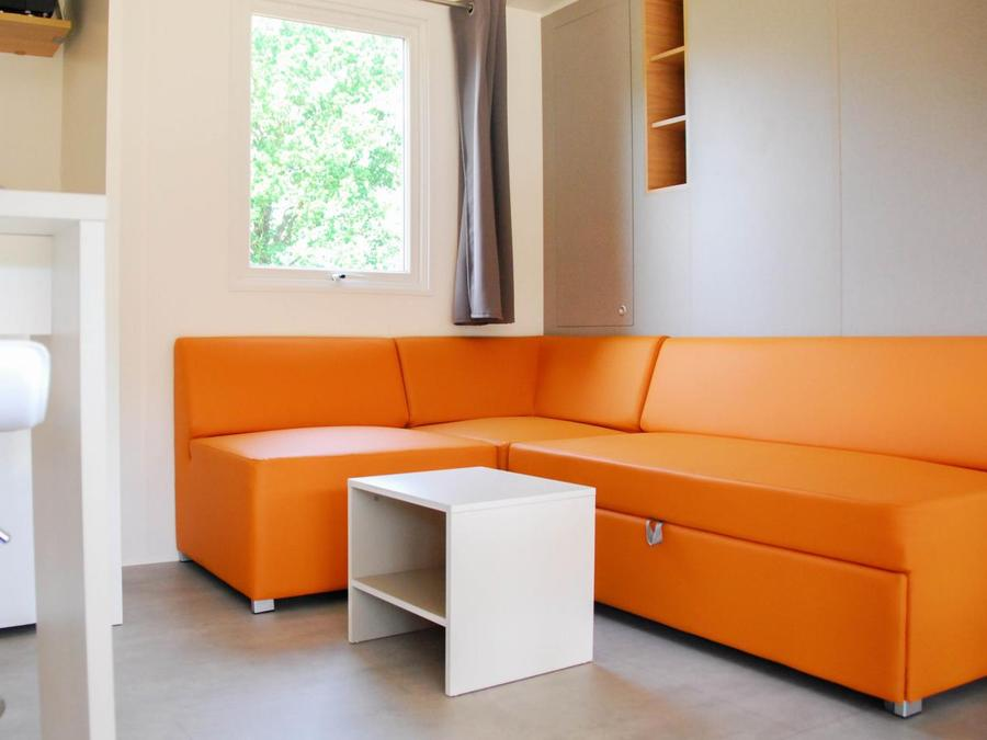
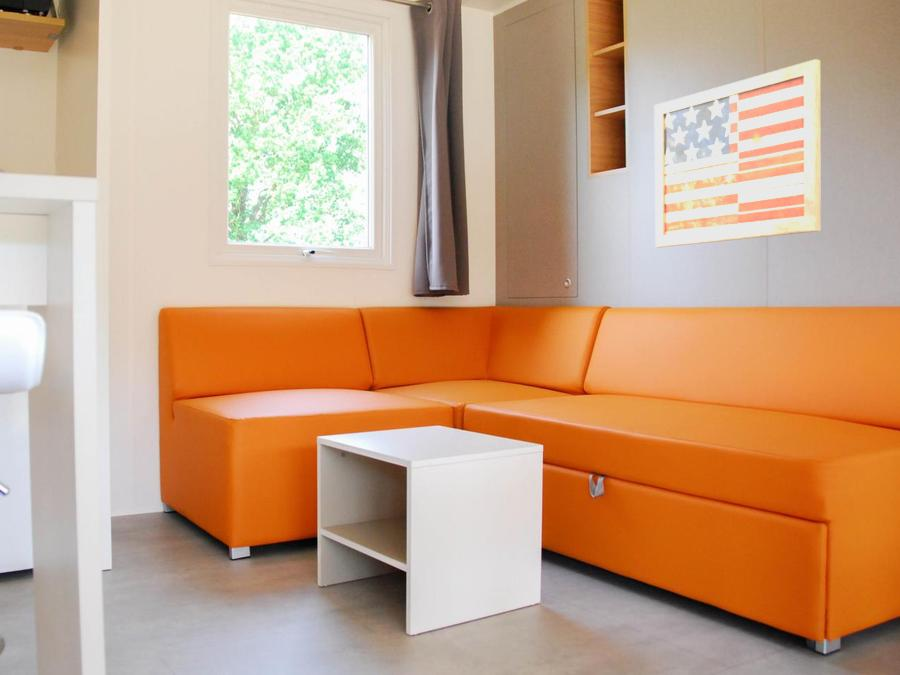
+ wall art (729, 162)
